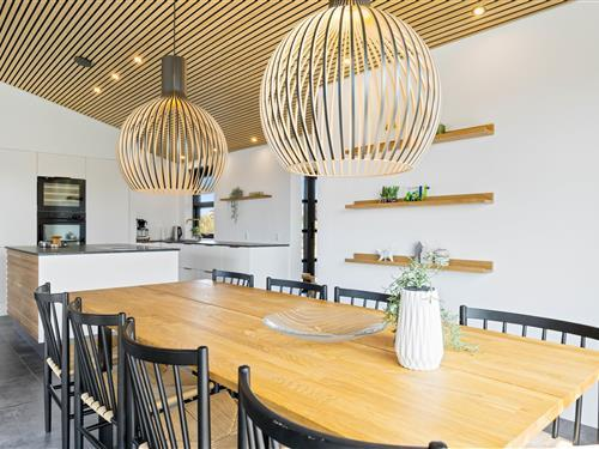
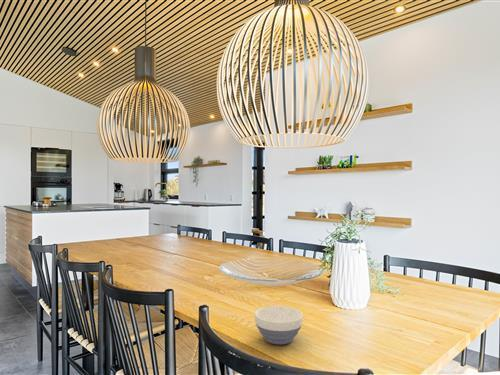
+ bowl (278, 326)
